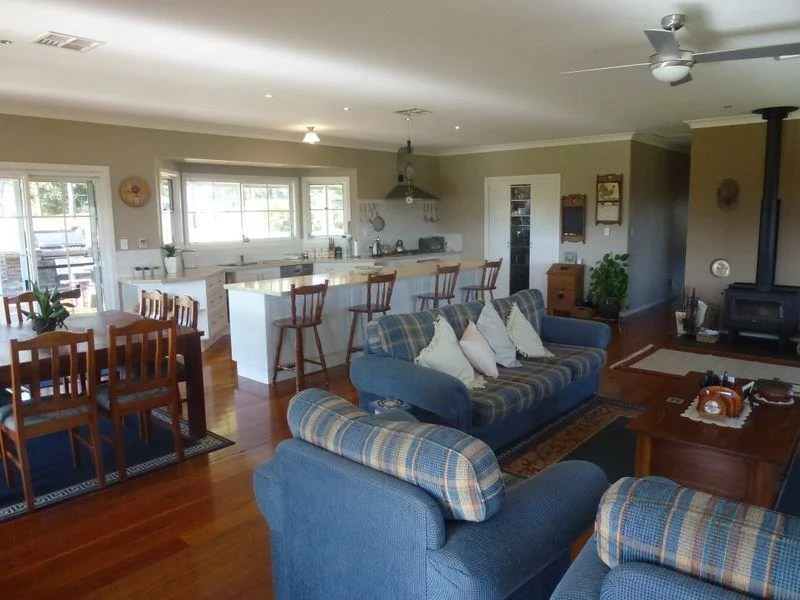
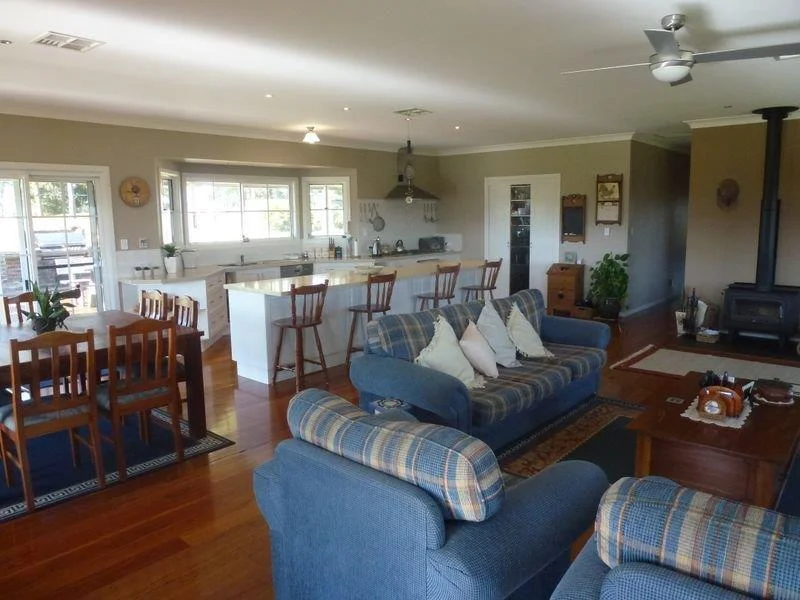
- decorative plate (720, 268)
